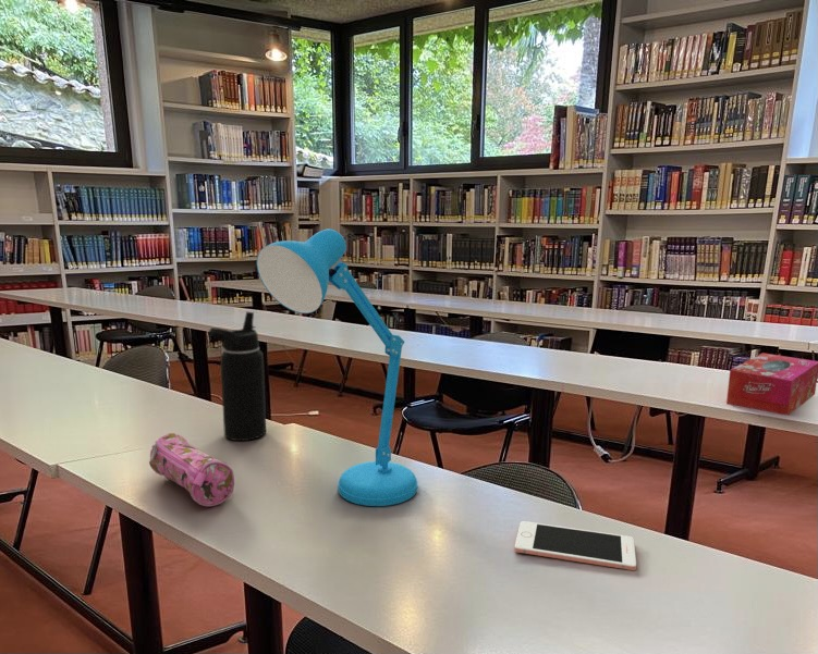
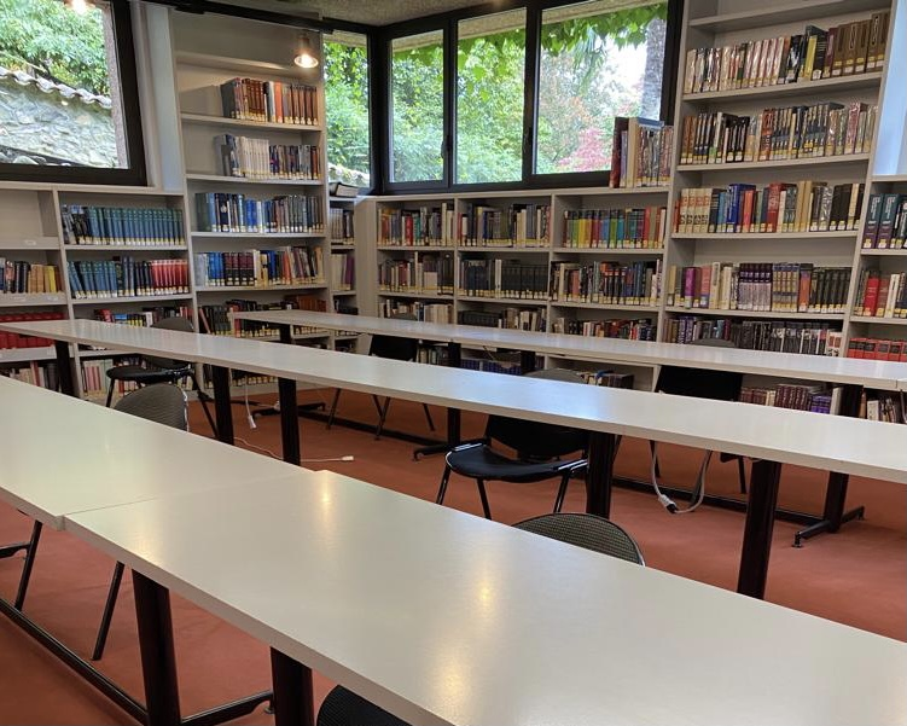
- cell phone (574, 544)
- water bottle (237, 375)
- pencil case (191, 468)
- desk lamp (387, 375)
- tissue box (773, 382)
